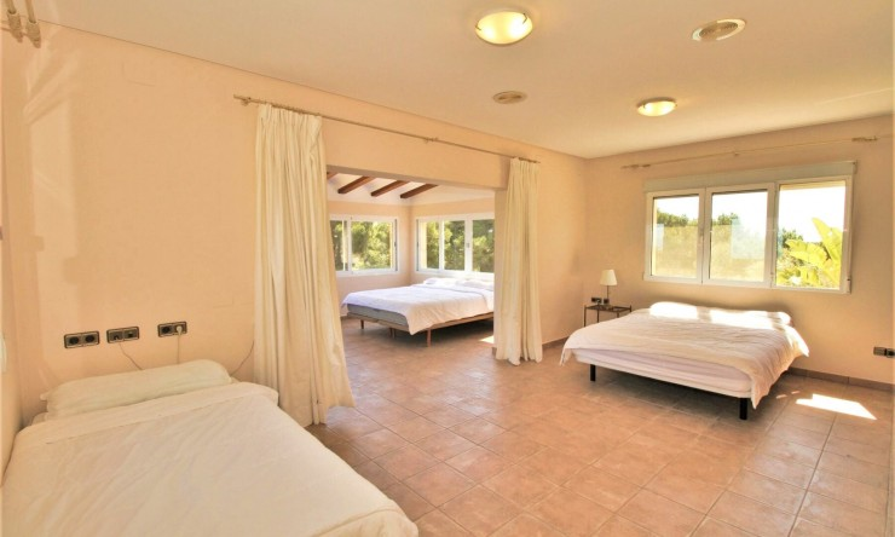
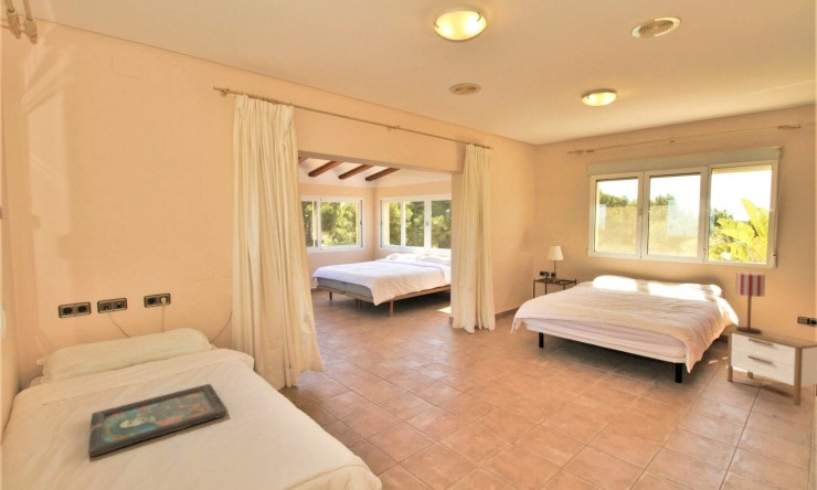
+ table lamp (749, 302)
+ decorative tray (160, 414)
+ nightstand (772, 363)
